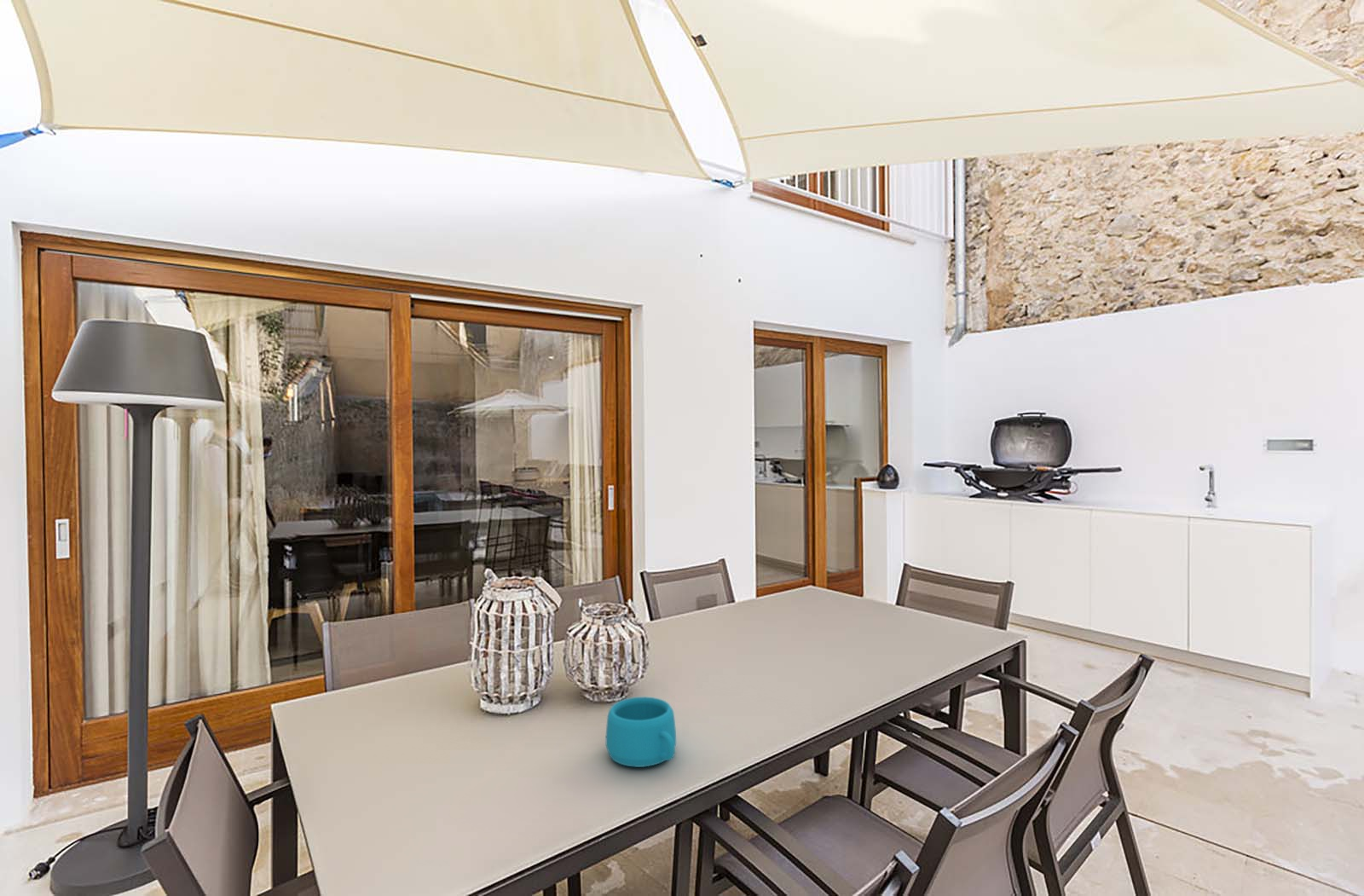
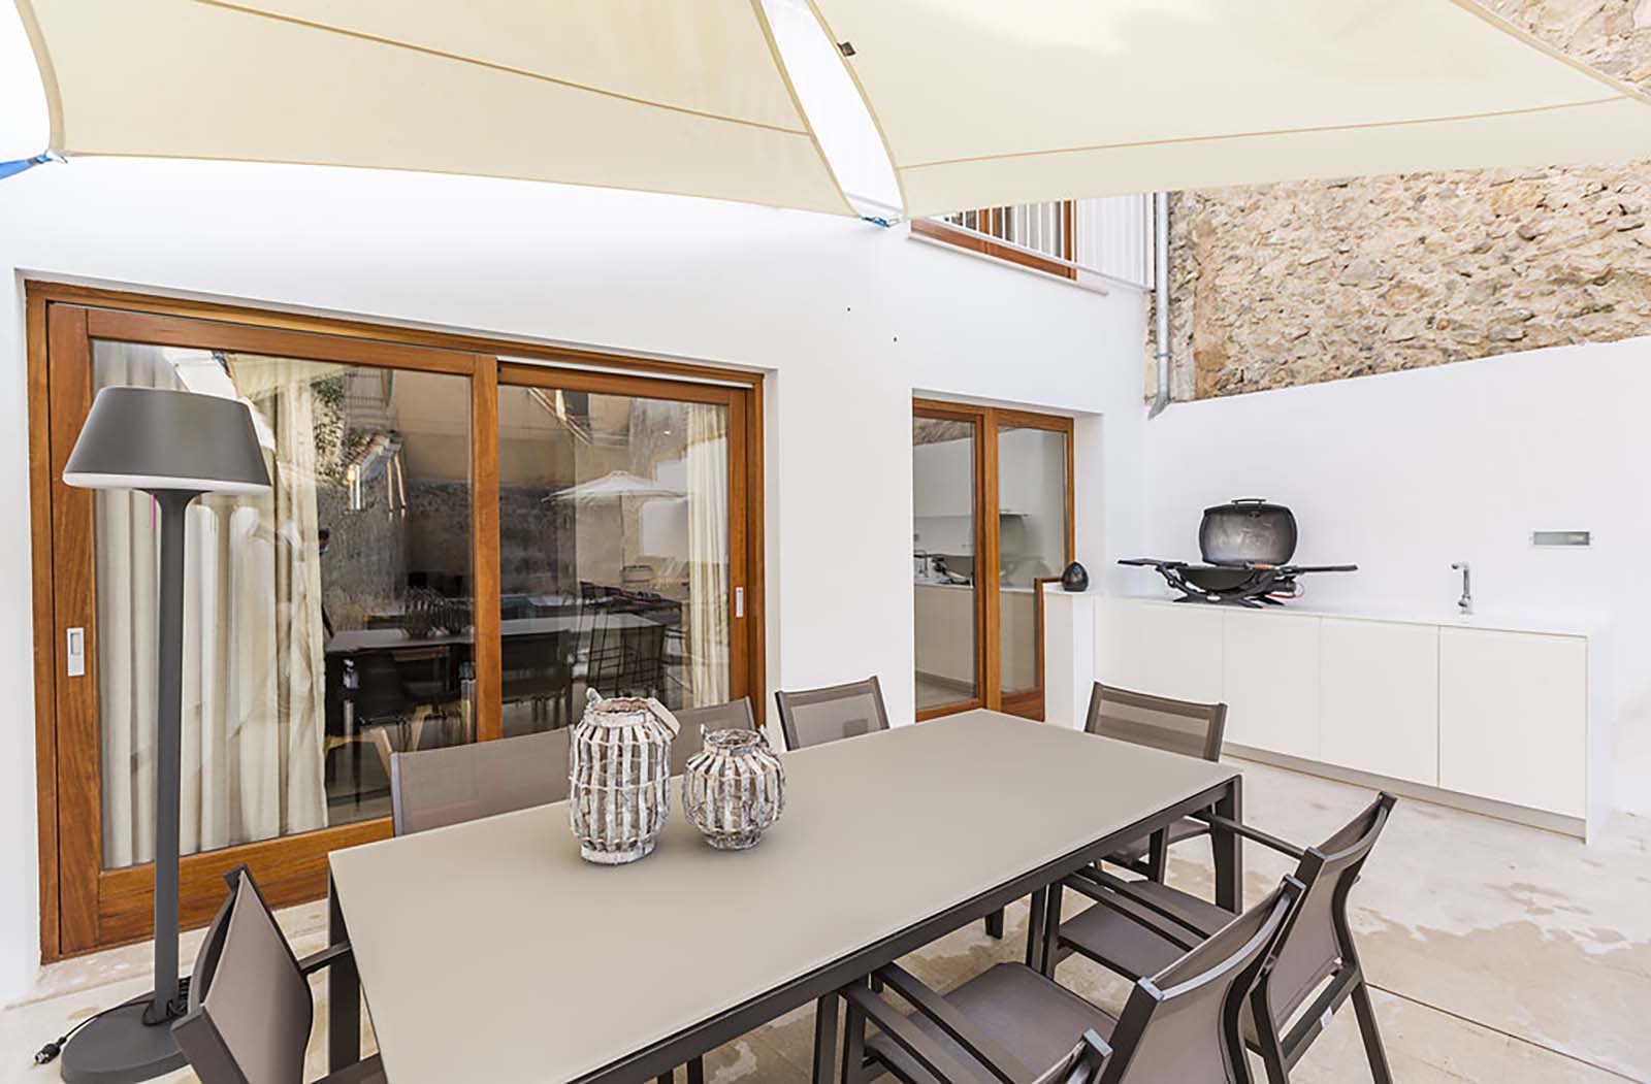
- cup (646, 734)
